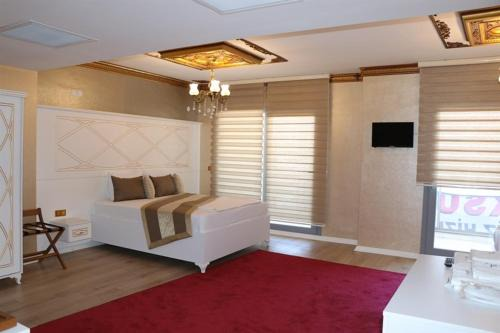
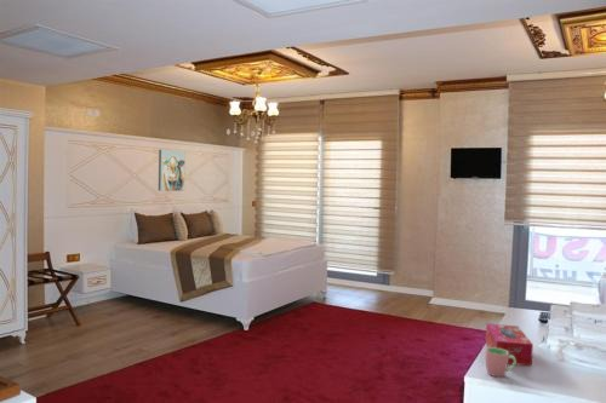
+ wall art (171, 171)
+ cup (499, 362)
+ tissue box (507, 342)
